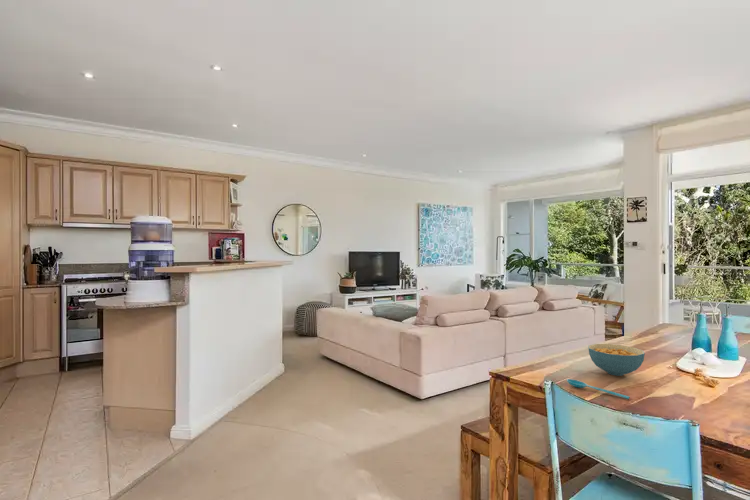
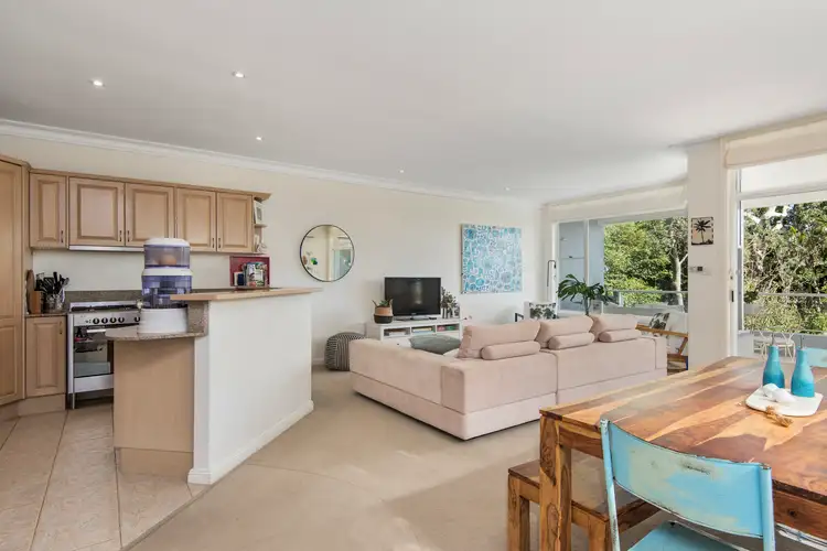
- spoon (596, 388)
- cereal bowl (615, 361)
